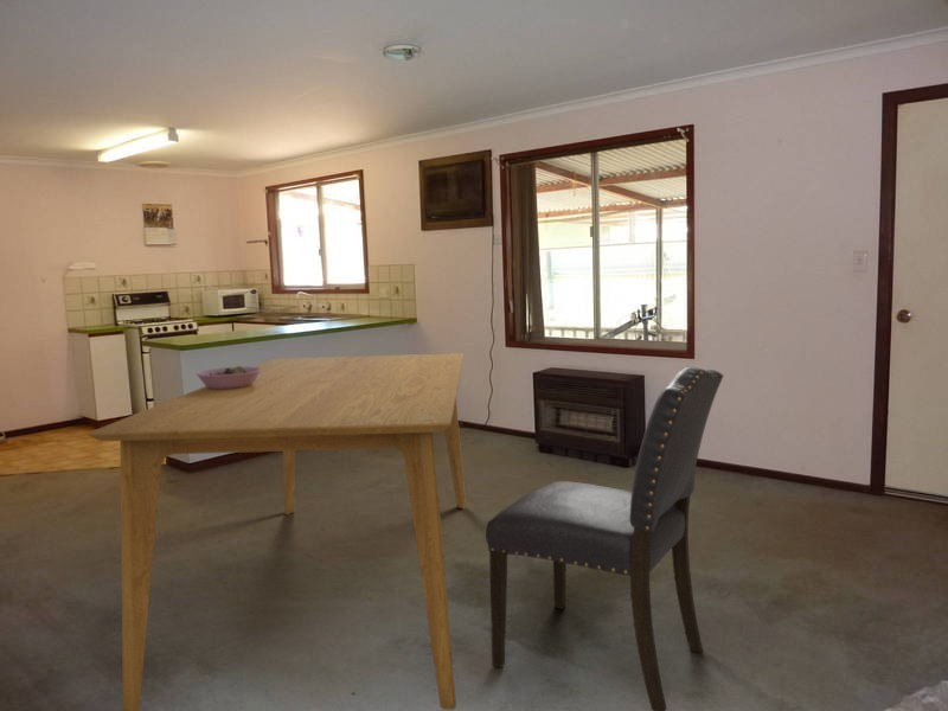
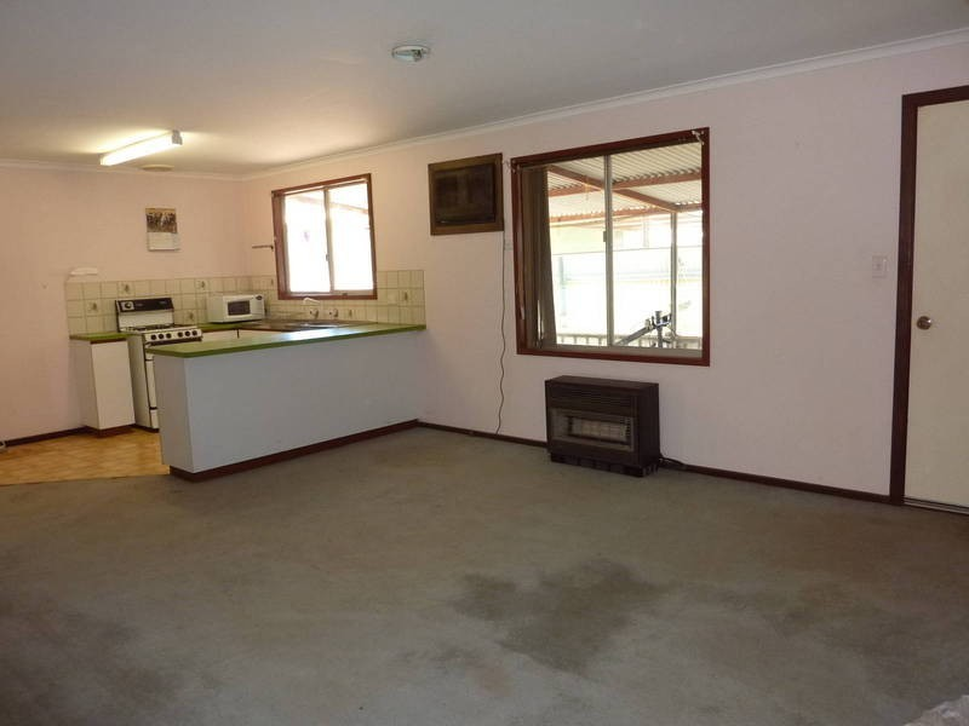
- dining table (334, 449)
- chair (606, 513)
- bowl (229, 376)
